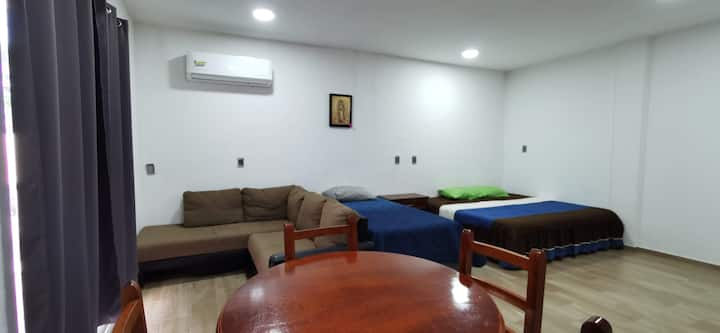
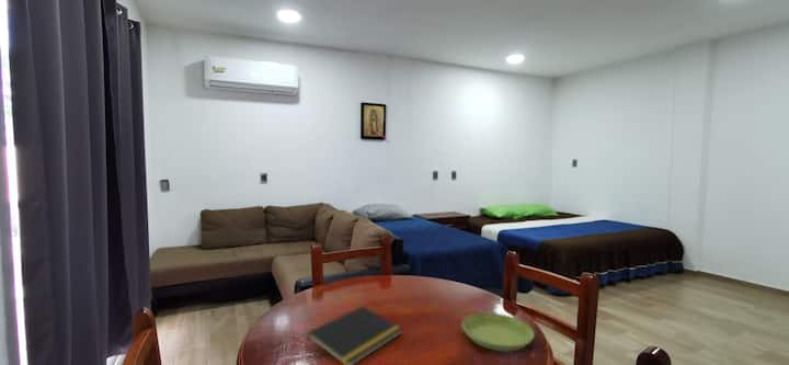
+ notepad (356, 332)
+ saucer (496, 332)
